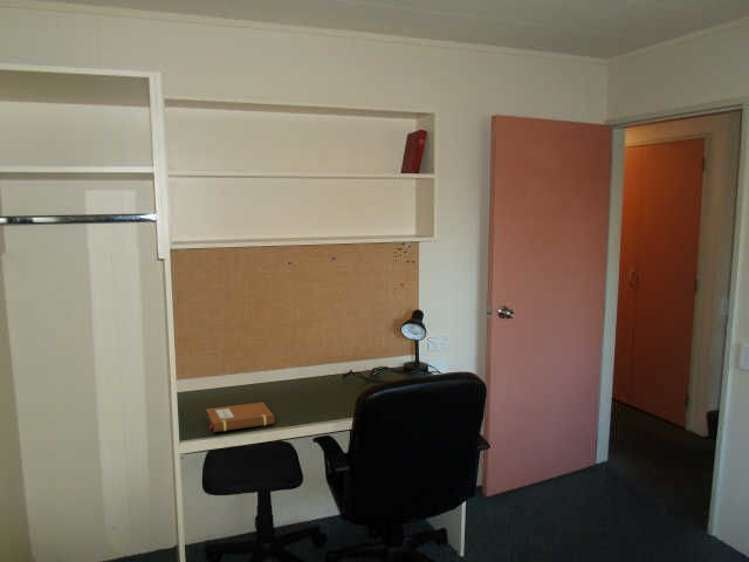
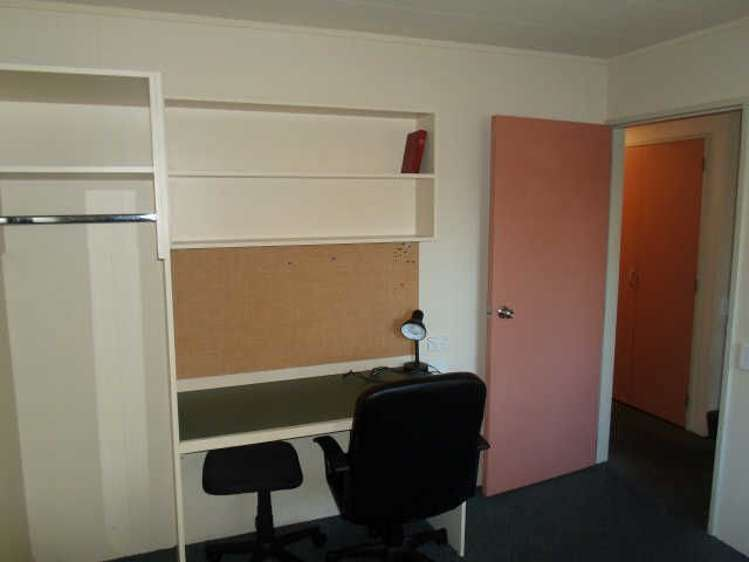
- notebook (238, 417)
